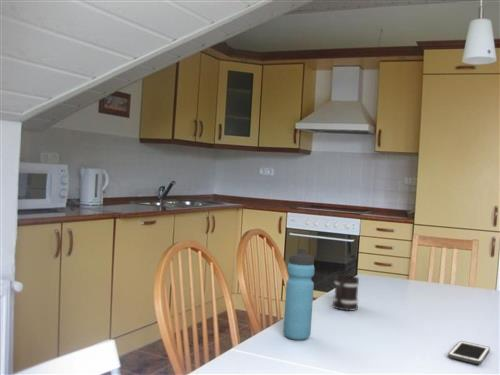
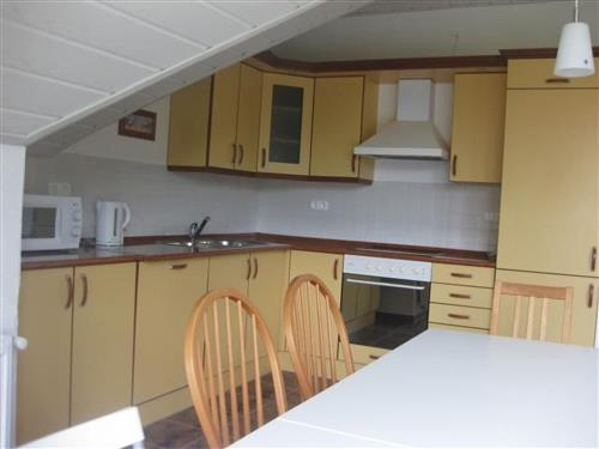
- cell phone (469, 352)
- water bottle (299, 292)
- mug (344, 293)
